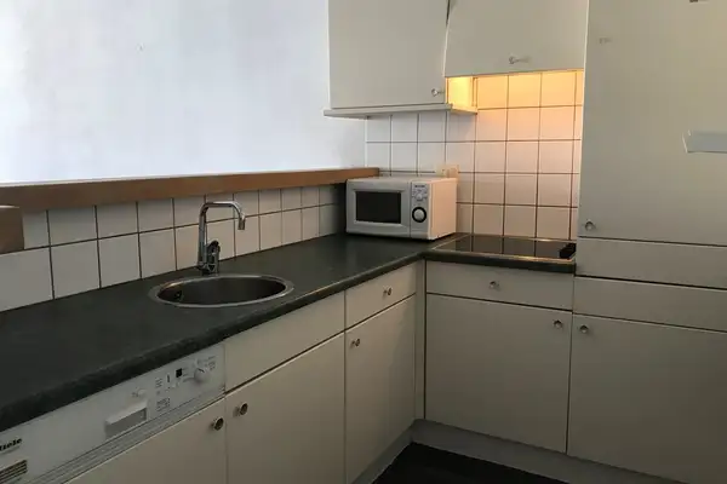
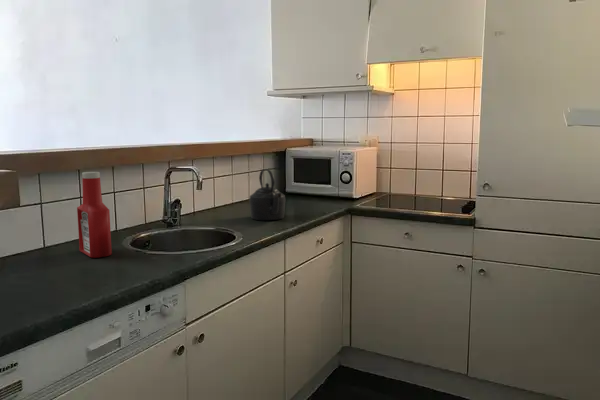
+ kettle (270, 194)
+ soap bottle (93, 212)
